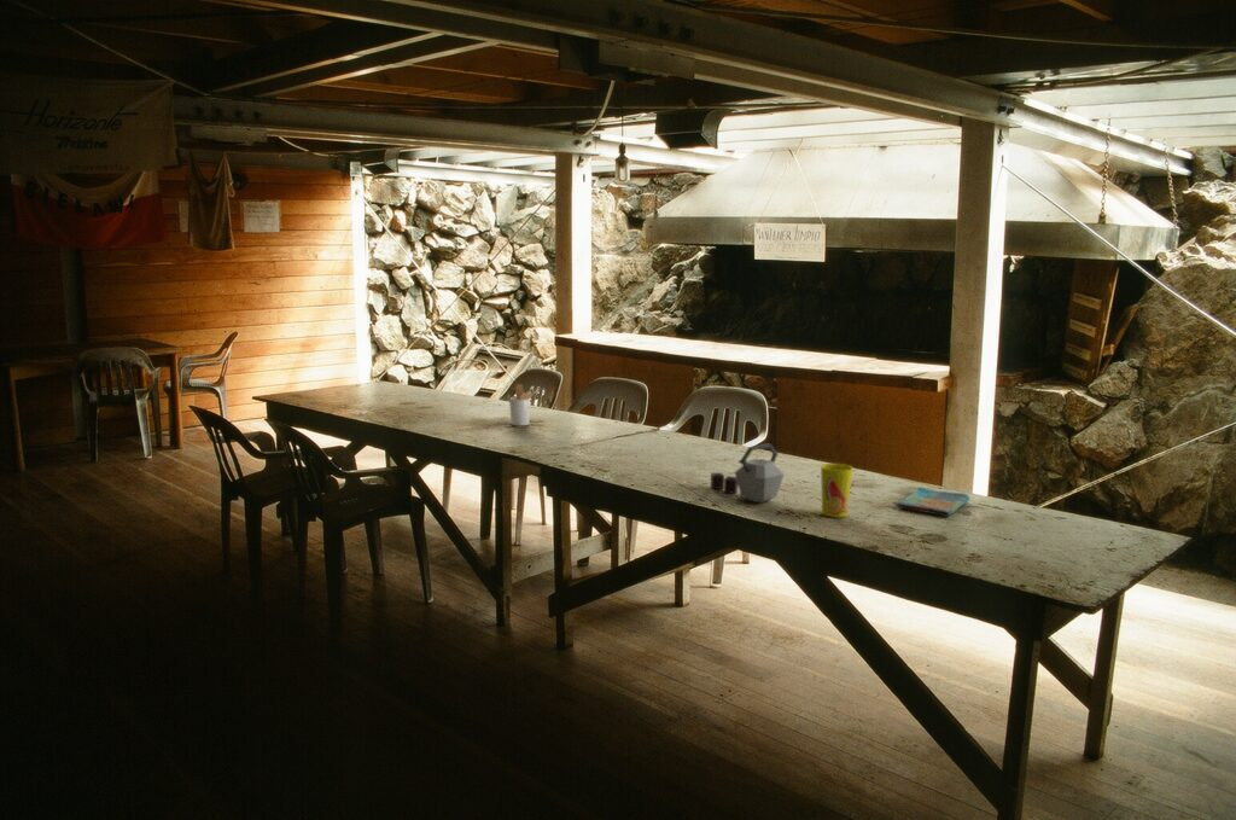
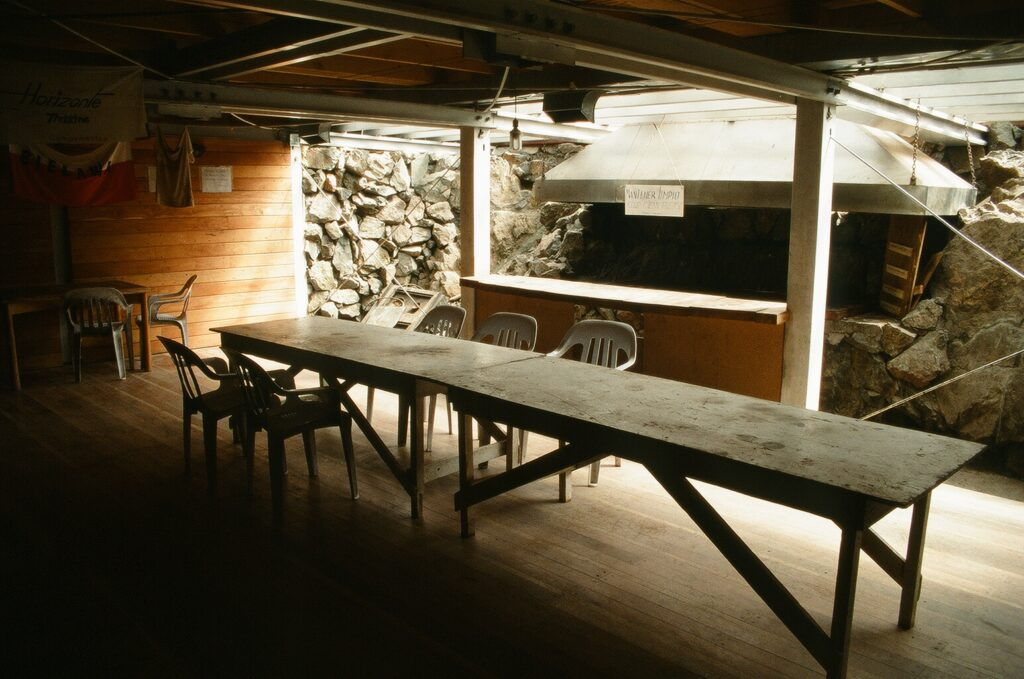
- dish towel (933, 500)
- cup (835, 490)
- kettle (742, 467)
- utensil holder (525, 405)
